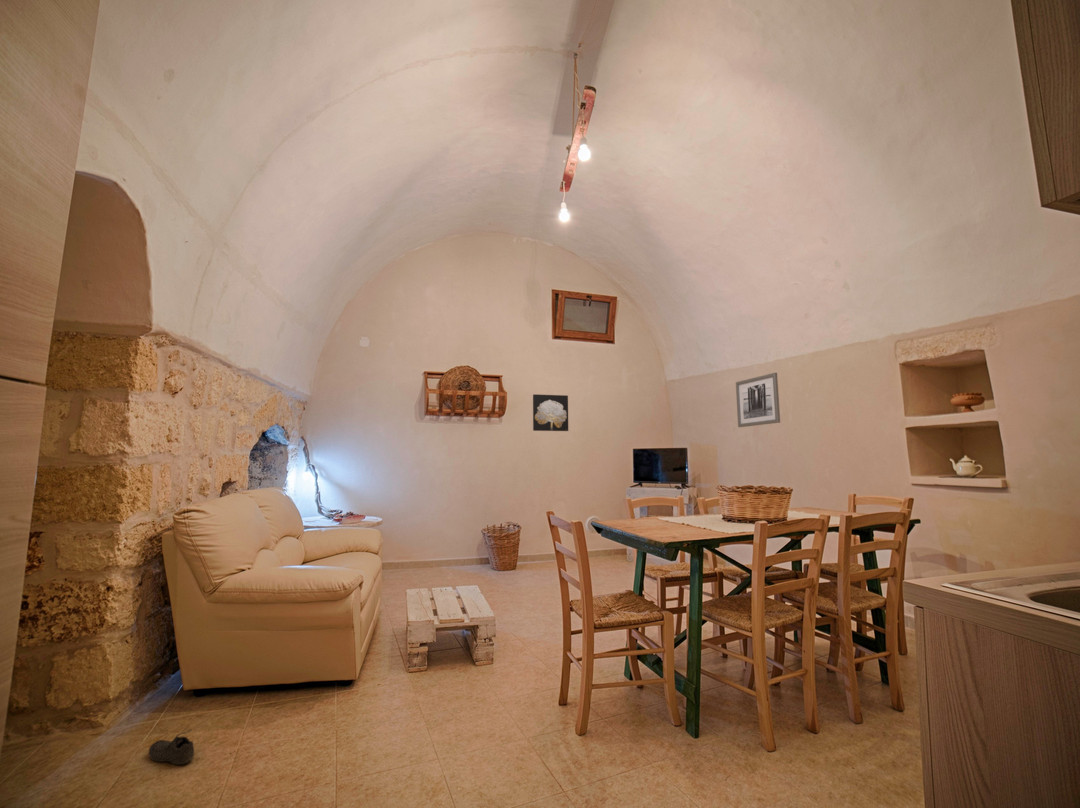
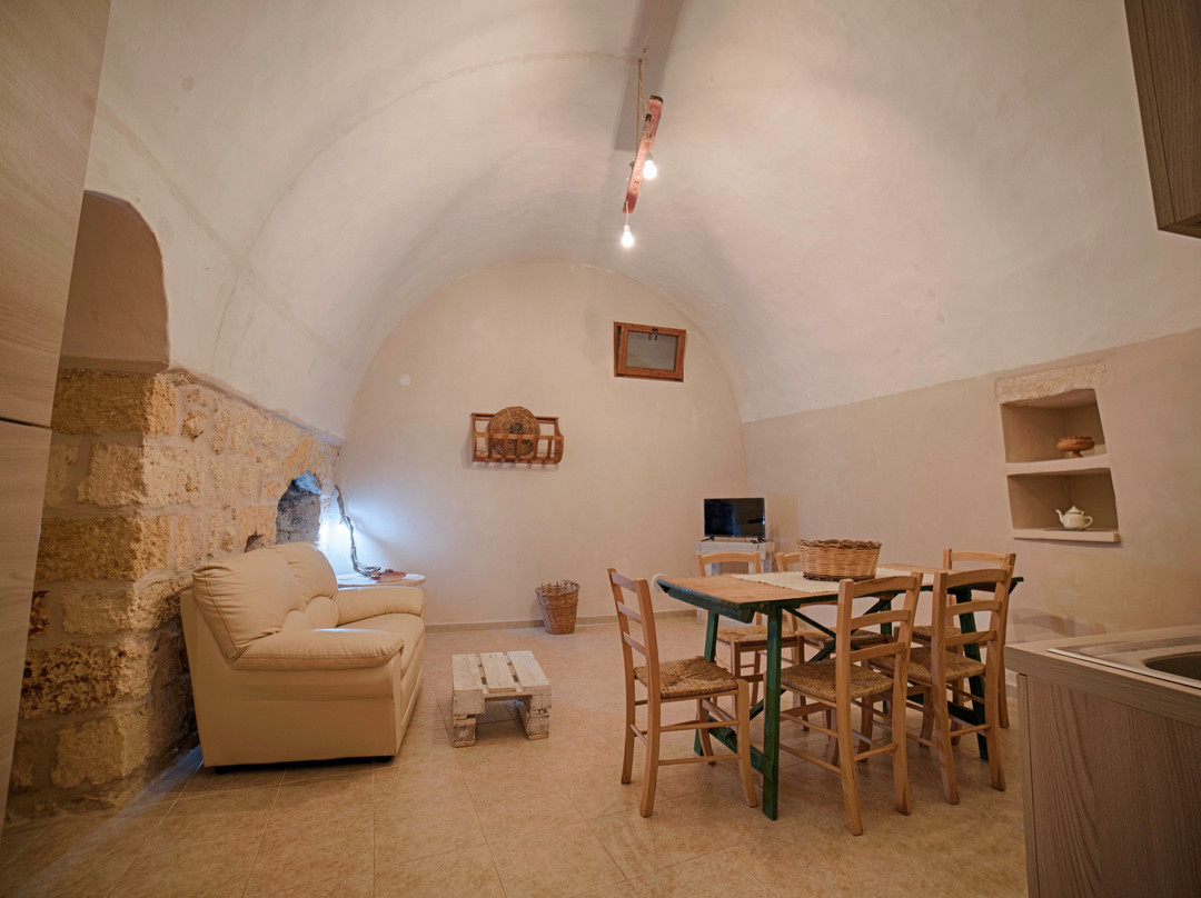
- wall art (550, 412)
- wall art (756, 401)
- shoe (173, 742)
